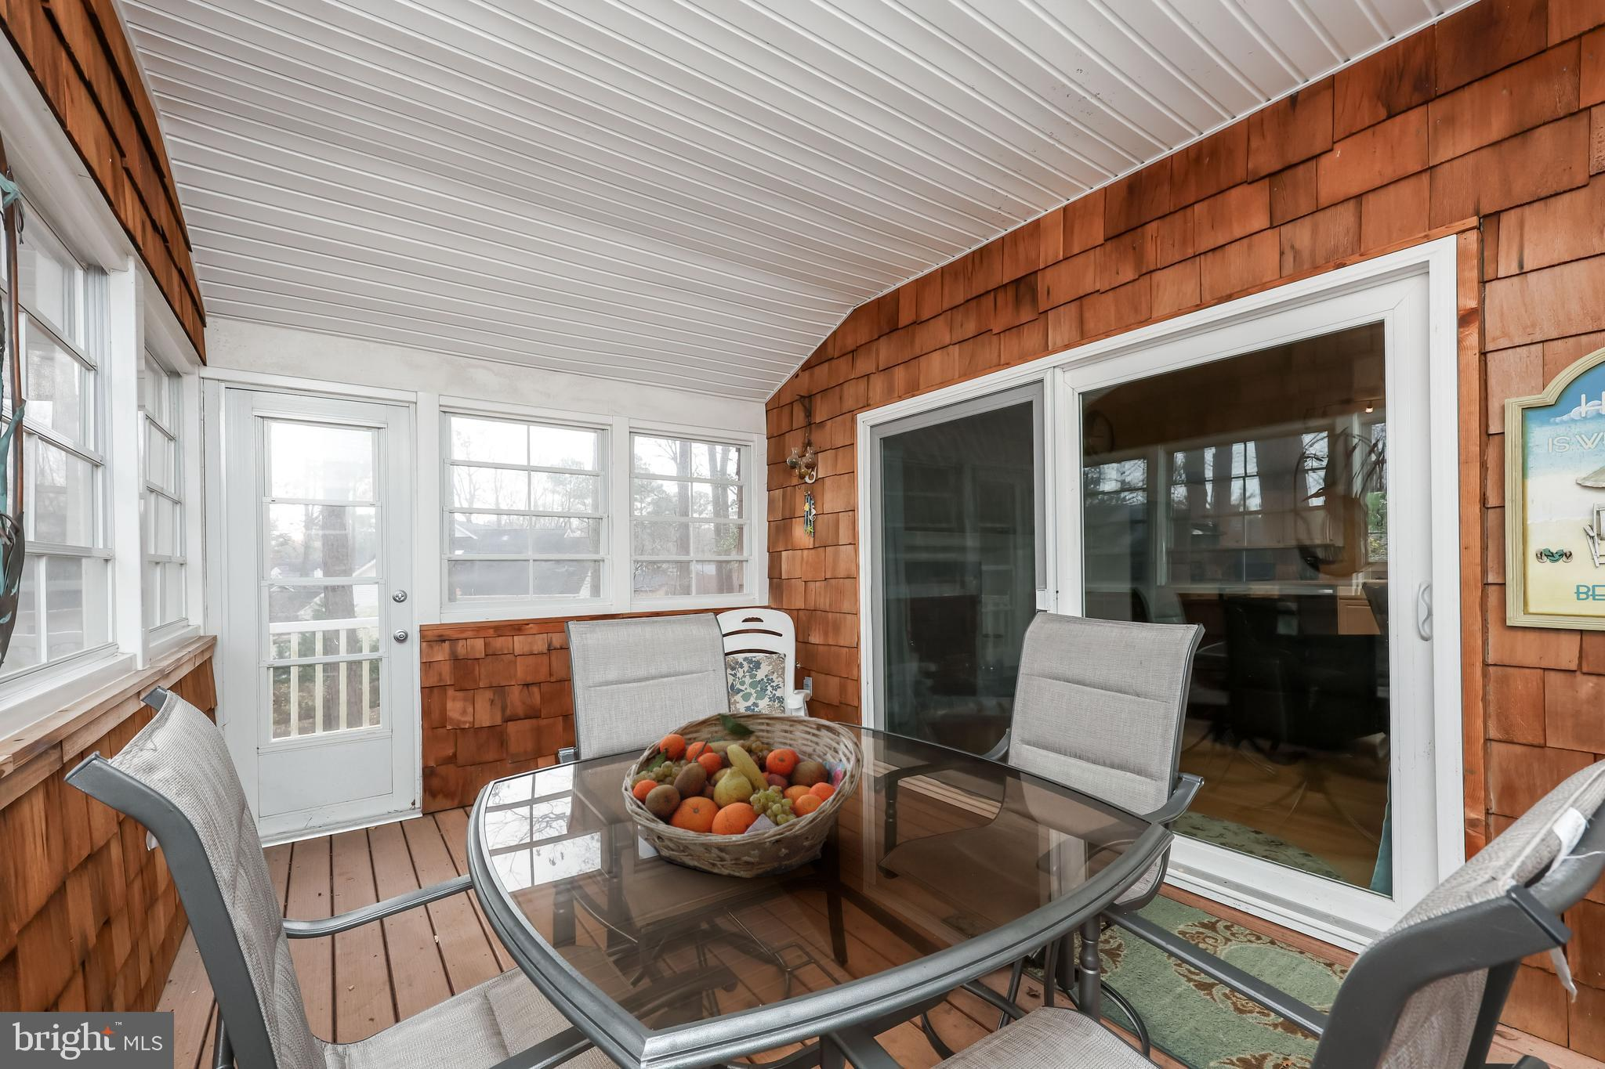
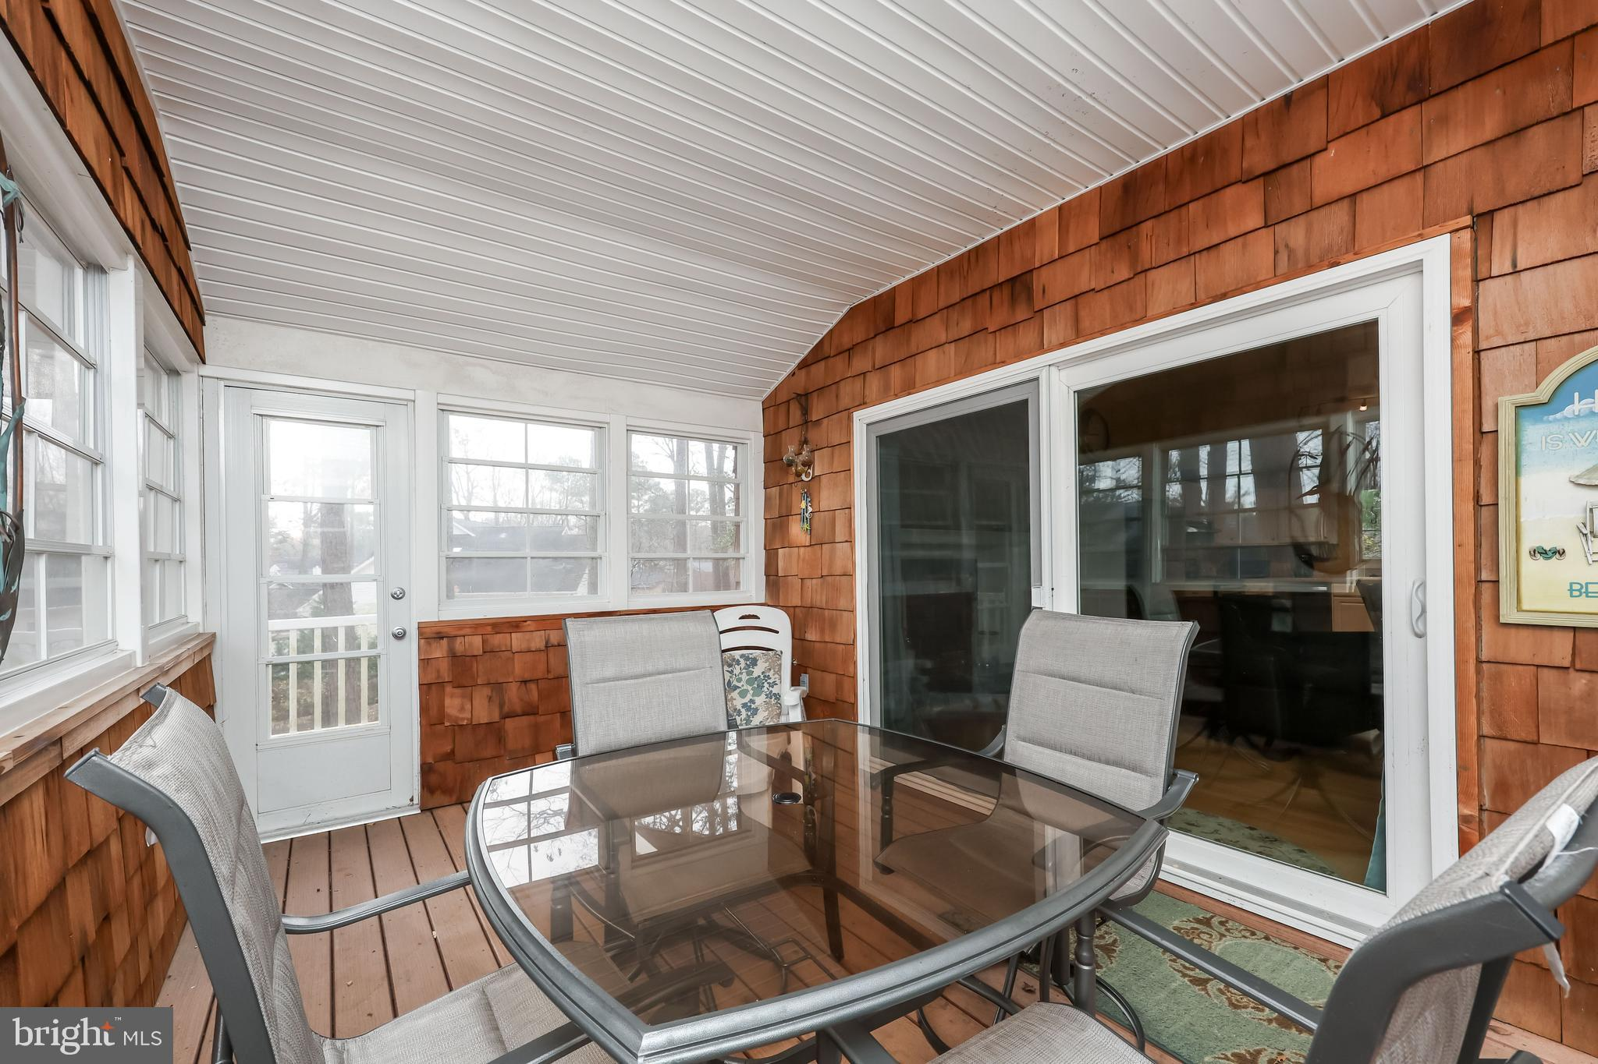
- fruit basket (741, 786)
